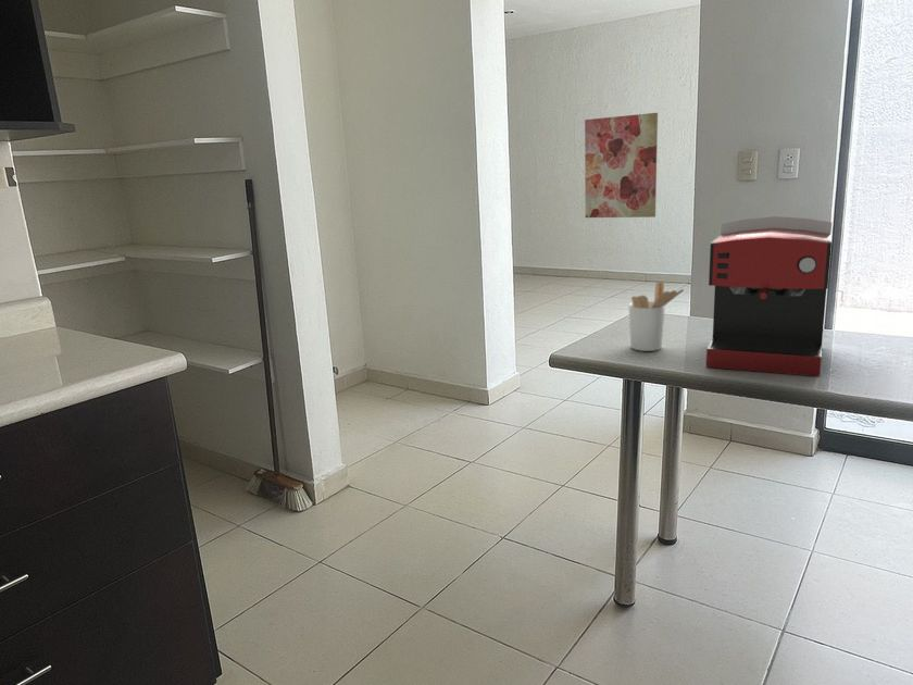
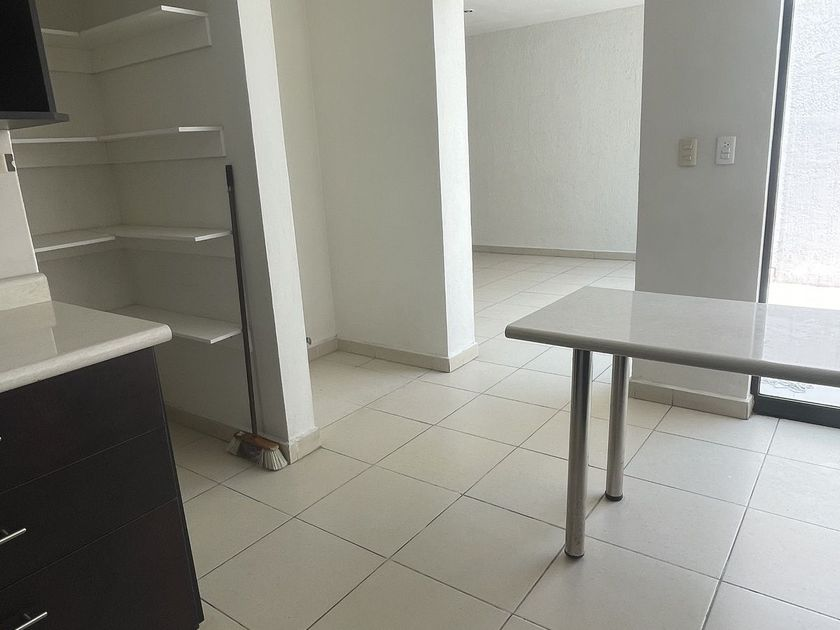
- coffee maker (767, 291)
- utensil holder (654, 316)
- wall art (620, 167)
